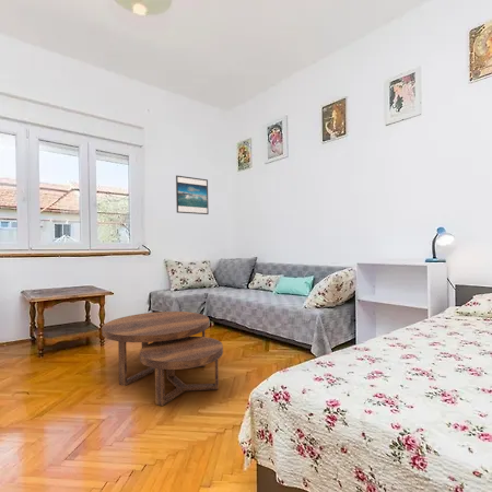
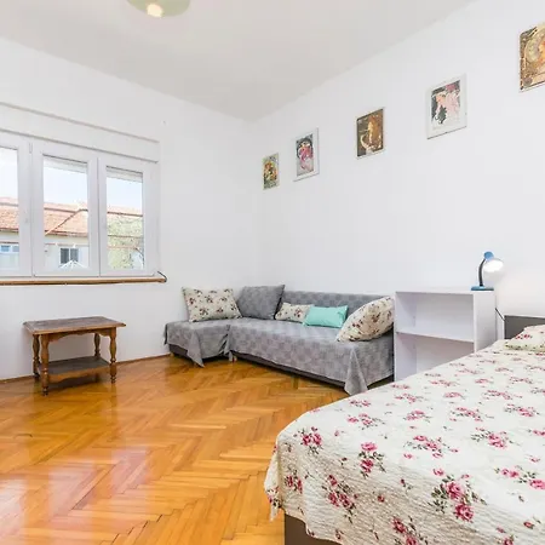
- coffee table (166, 350)
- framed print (192, 195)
